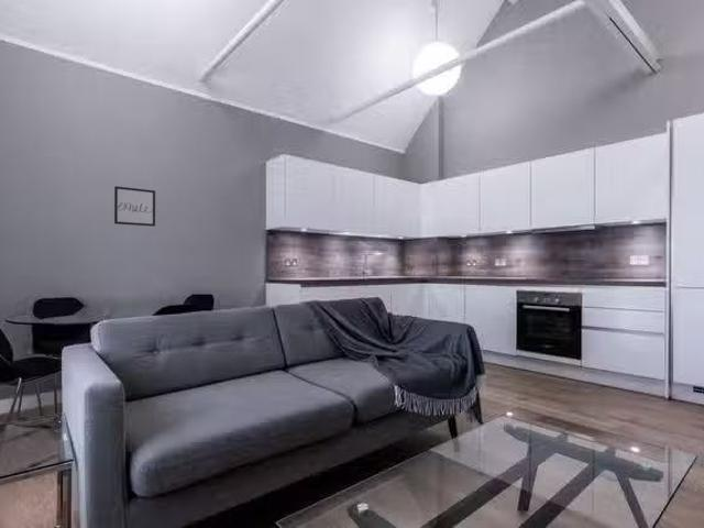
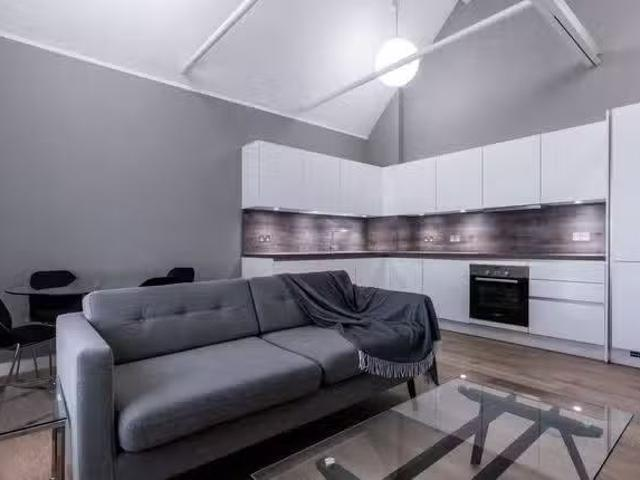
- wall art (135, 207)
